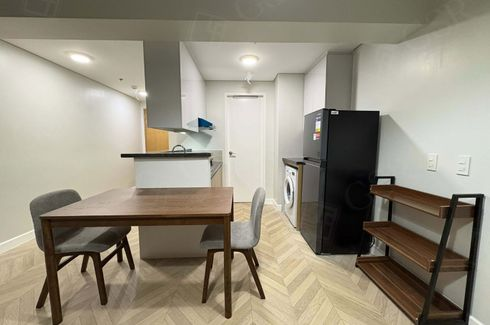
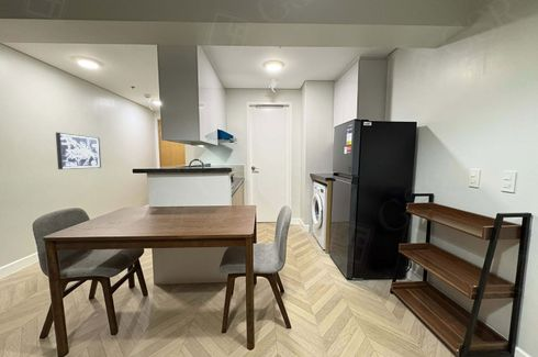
+ wall art (80, 152)
